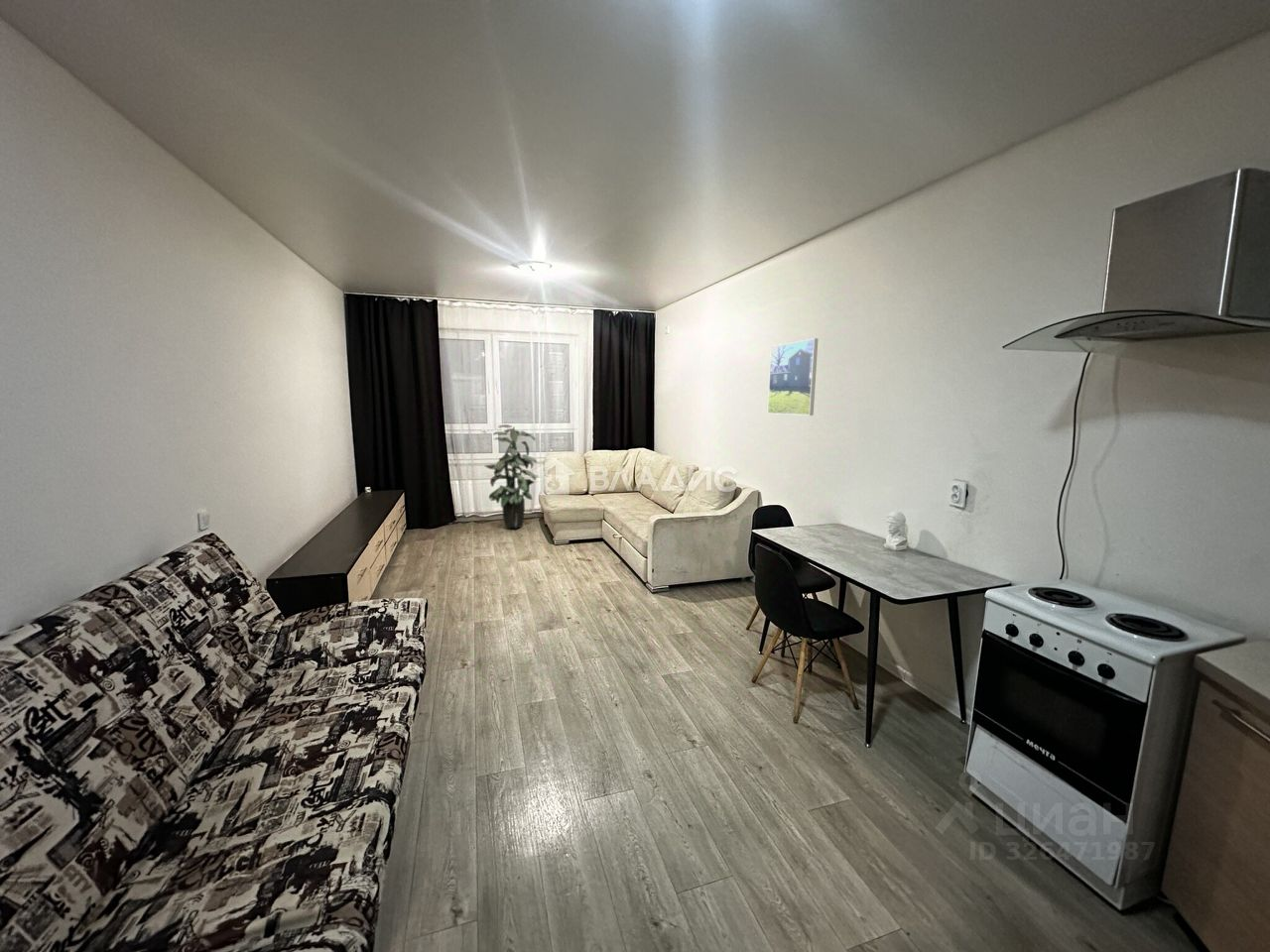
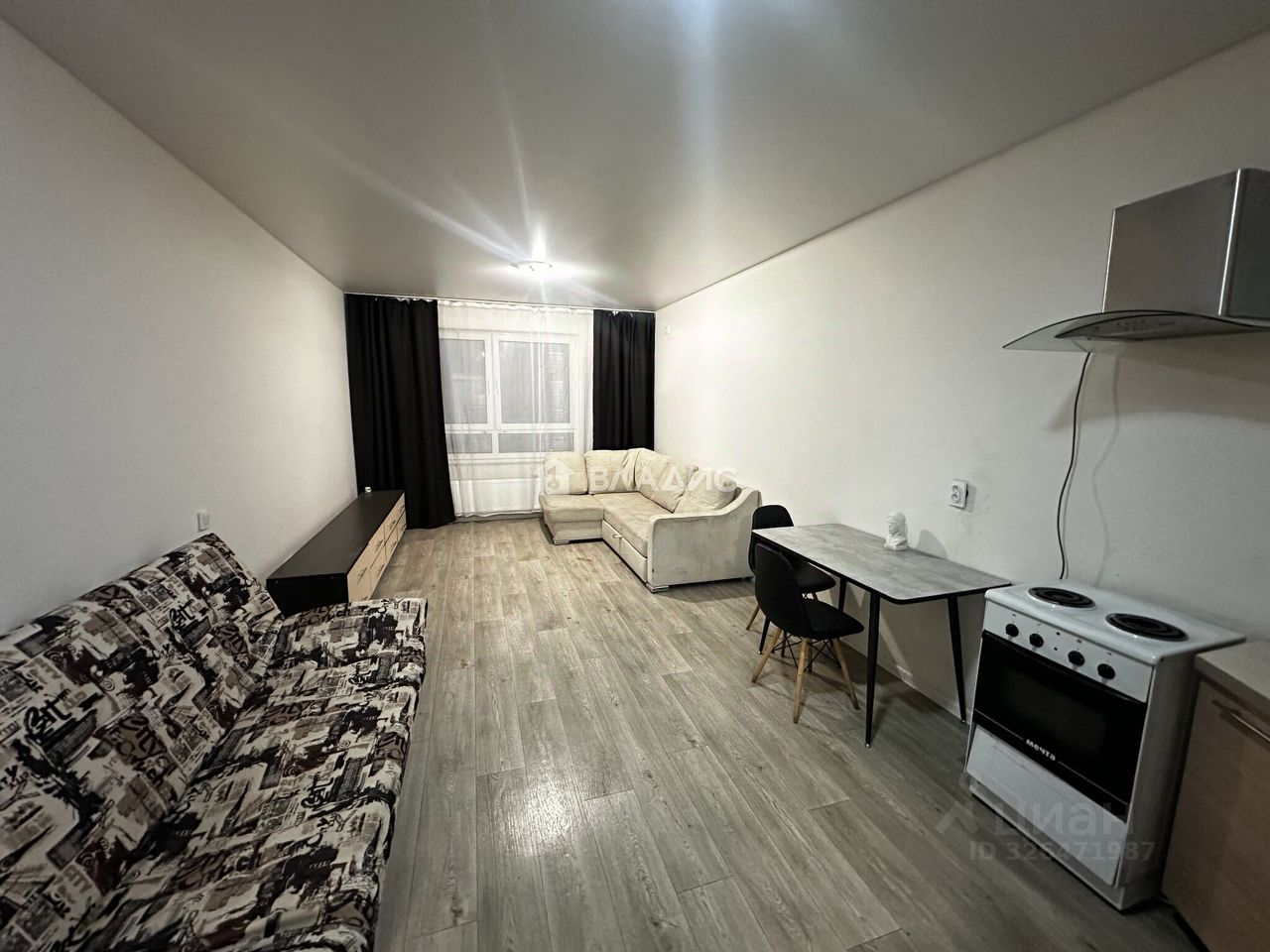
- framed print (791, 379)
- indoor plant (511, 476)
